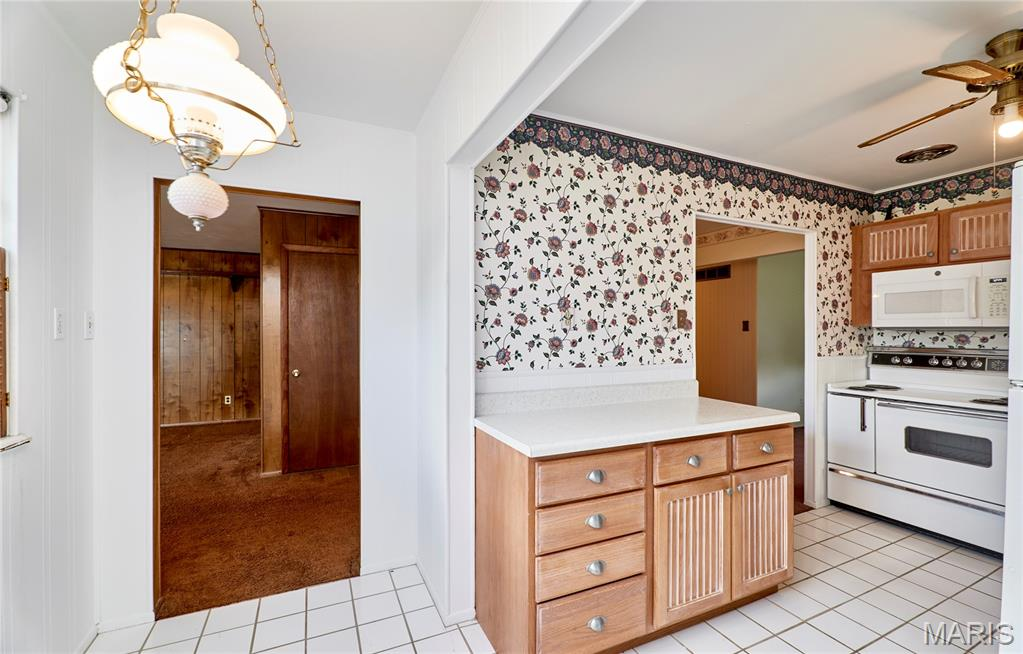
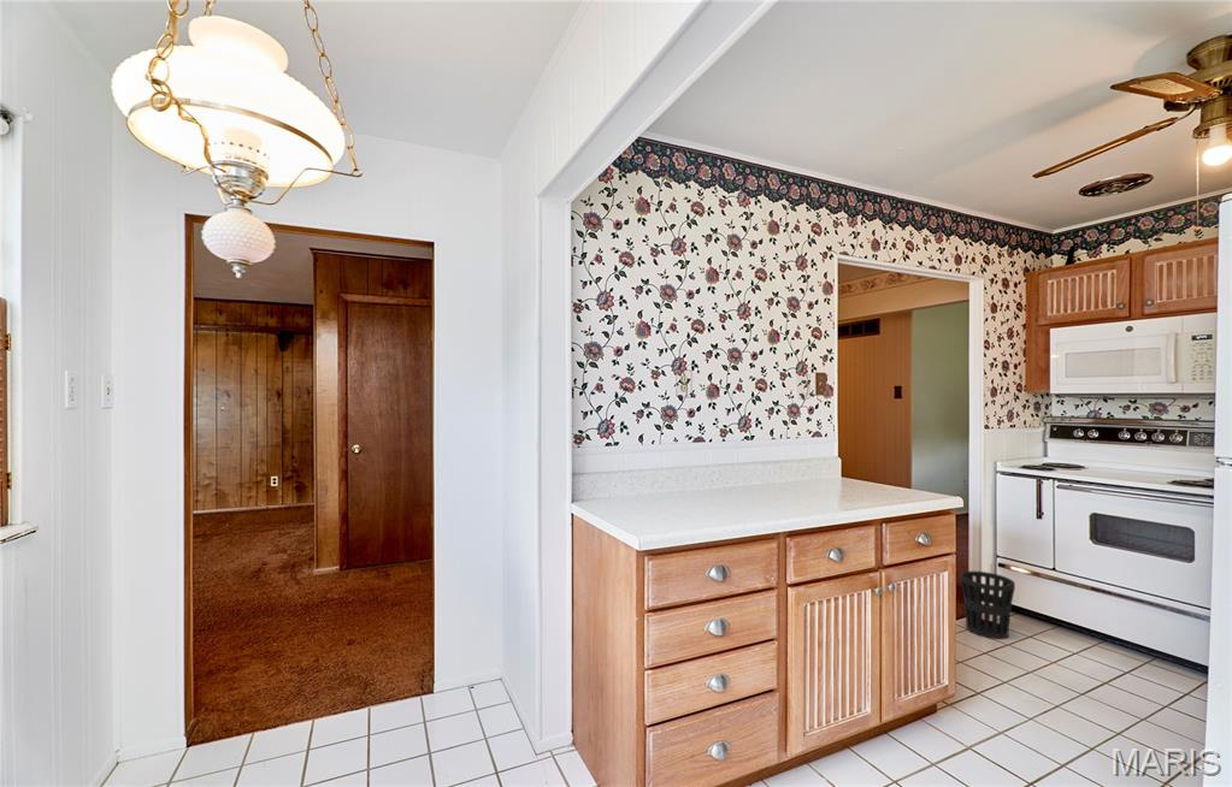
+ wastebasket (986, 604)
